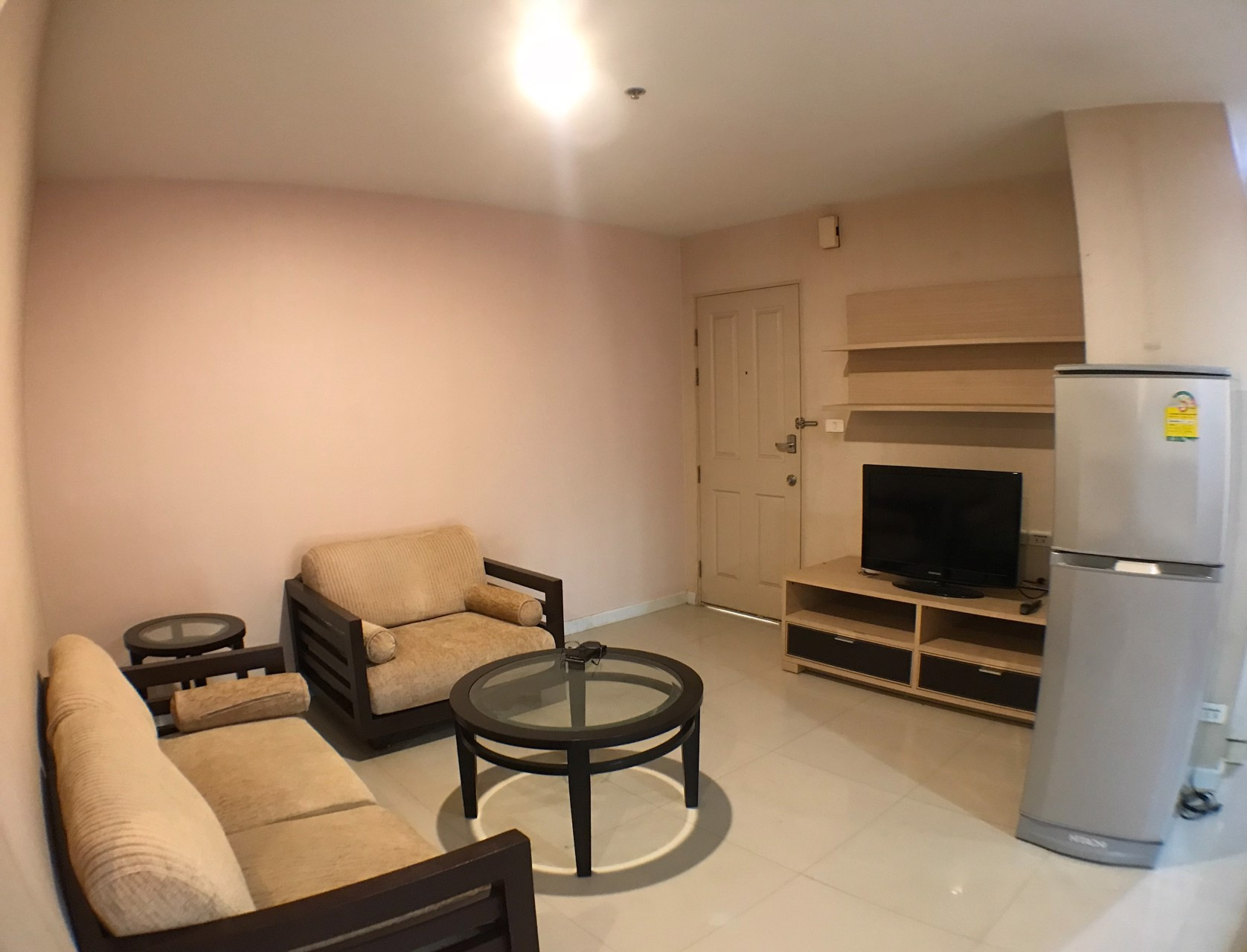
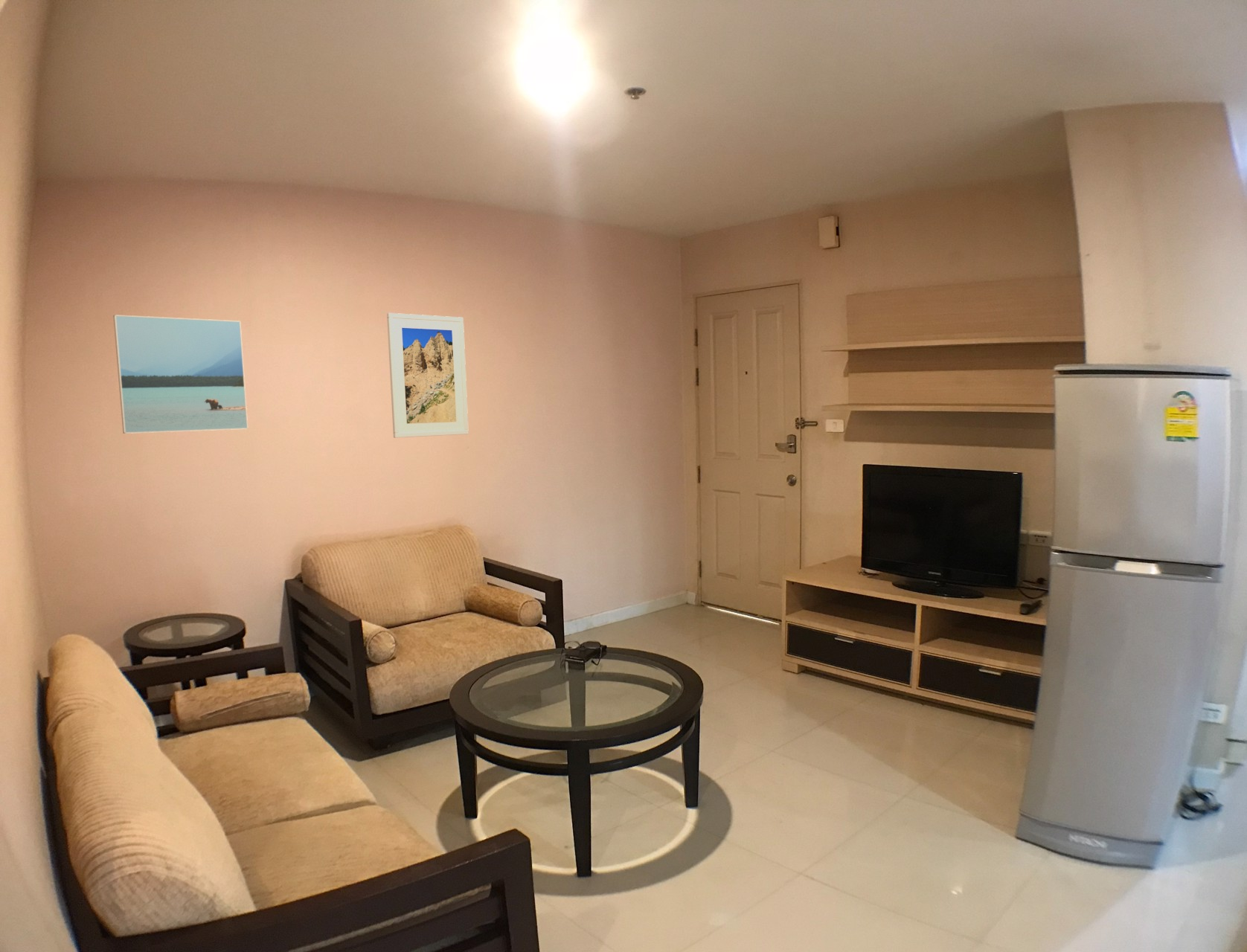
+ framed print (184, 375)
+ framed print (429, 376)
